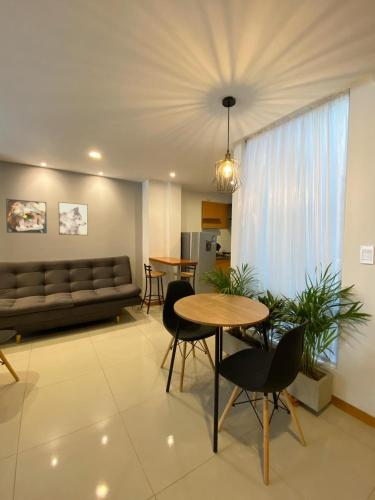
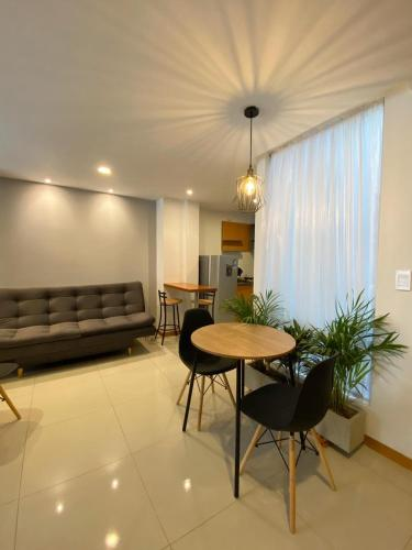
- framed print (27, 216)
- wall art (73, 219)
